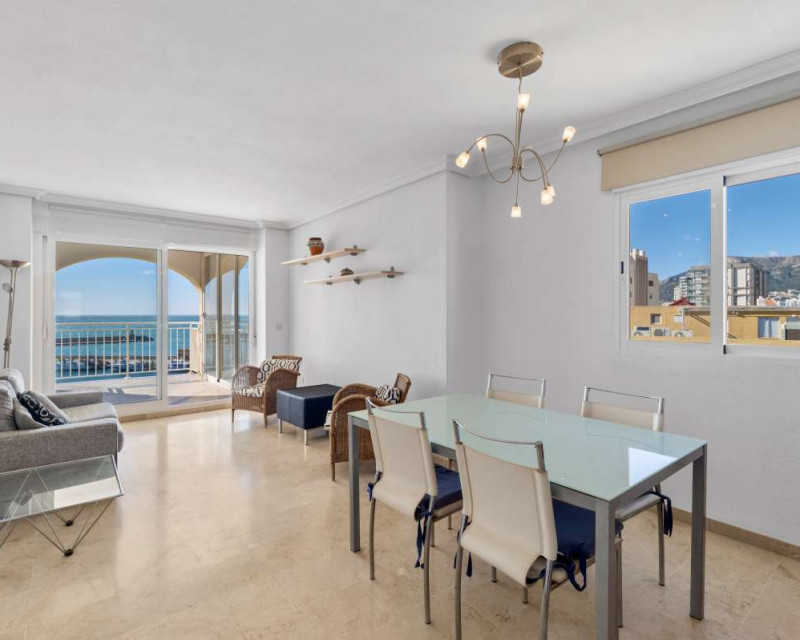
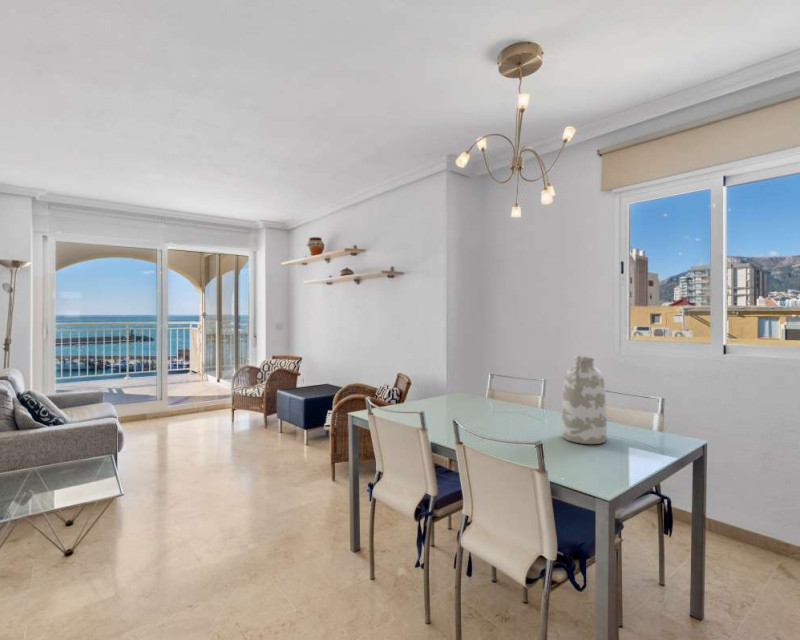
+ vase (583, 396)
